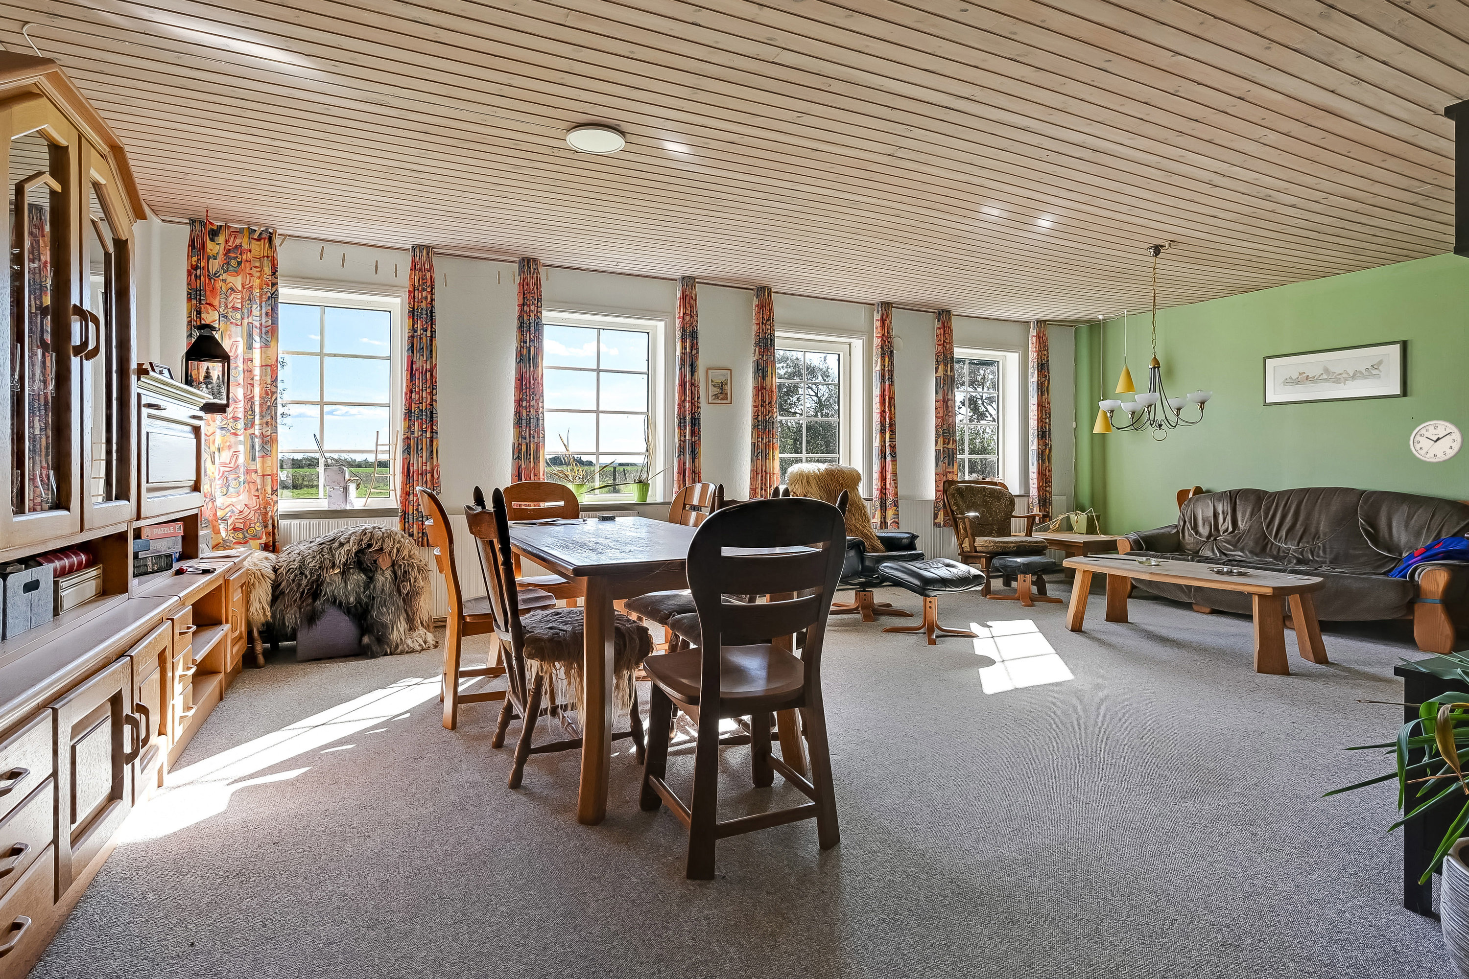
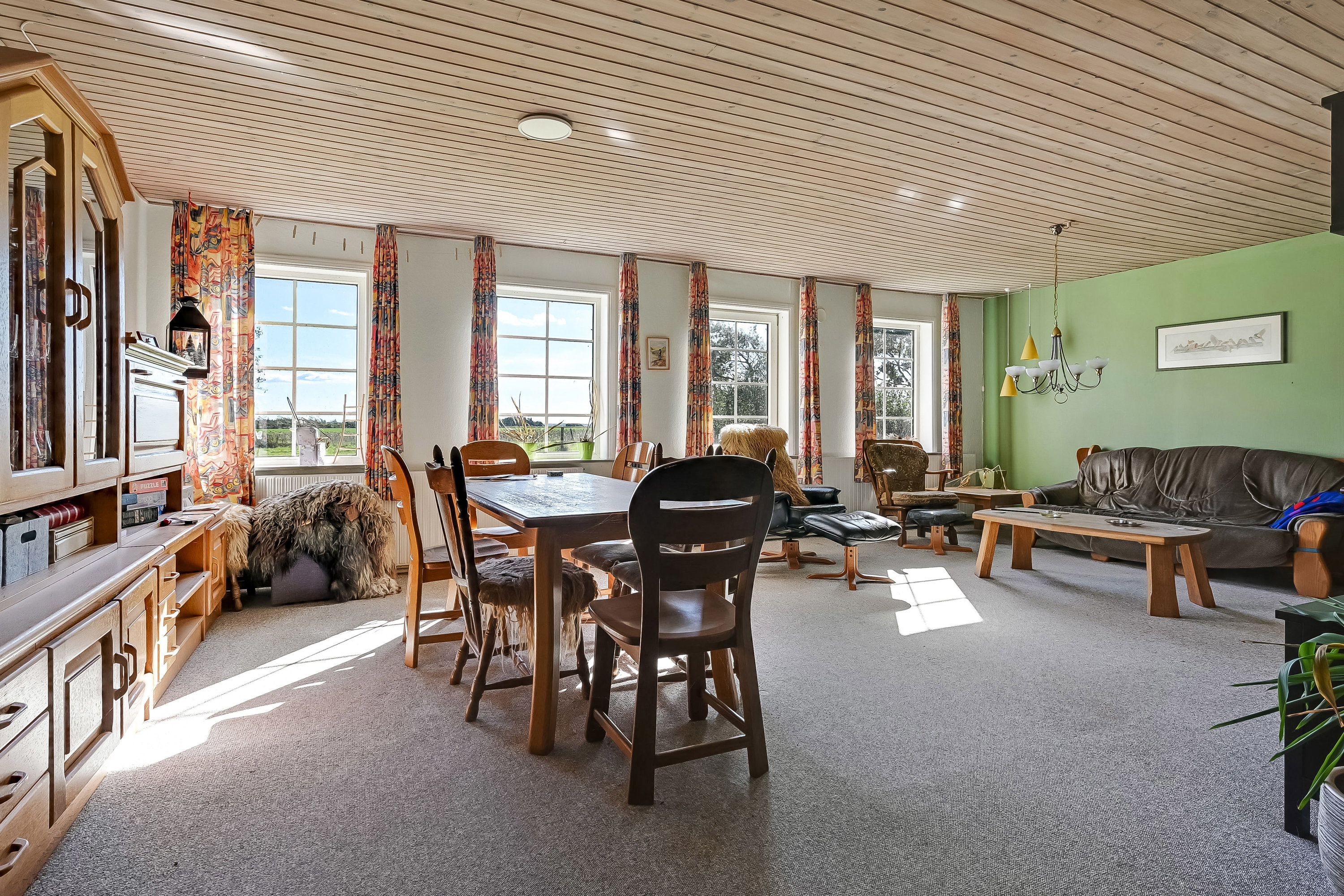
- wall clock (1435, 441)
